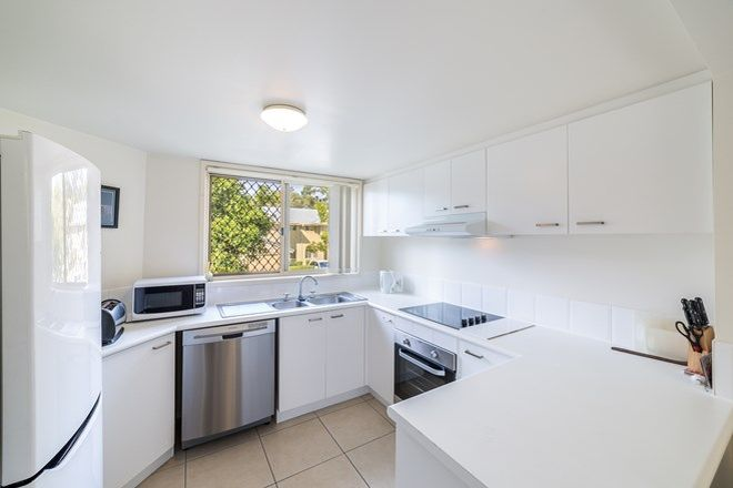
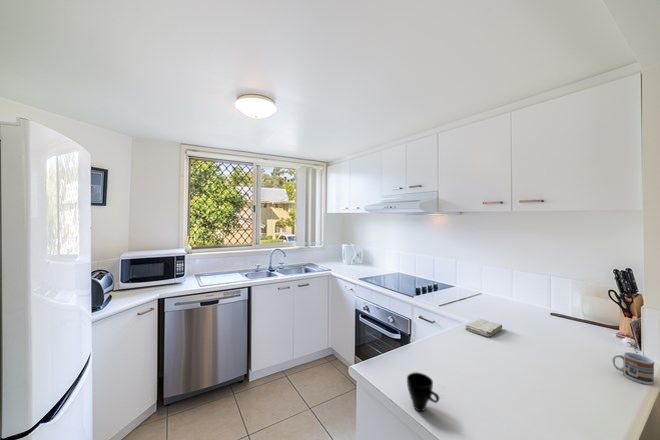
+ cup (423, 395)
+ washcloth (483, 326)
+ cup (632, 366)
